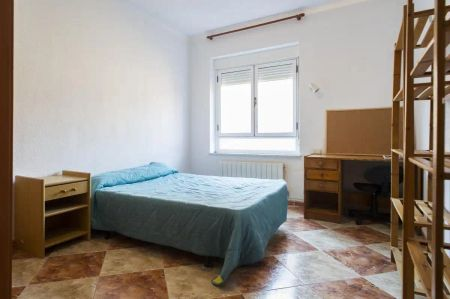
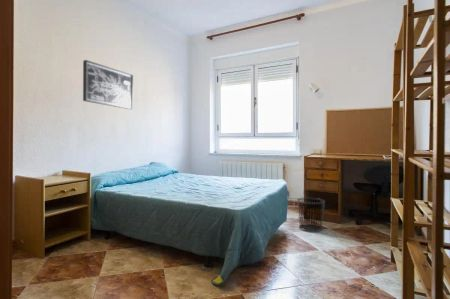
+ waste bin (310, 214)
+ wall art (110, 86)
